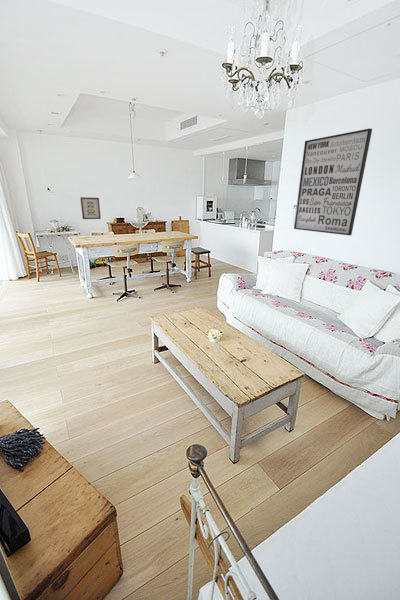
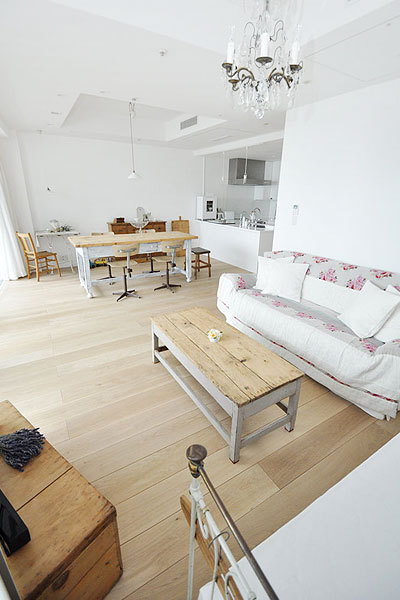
- wall art (90, 208)
- wall art (327, 186)
